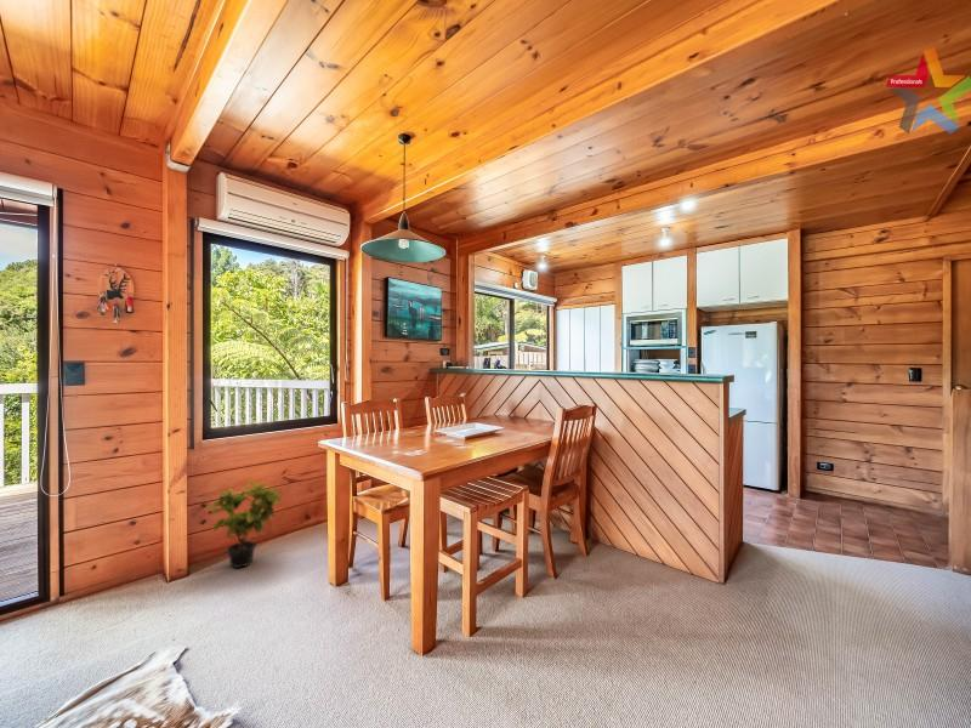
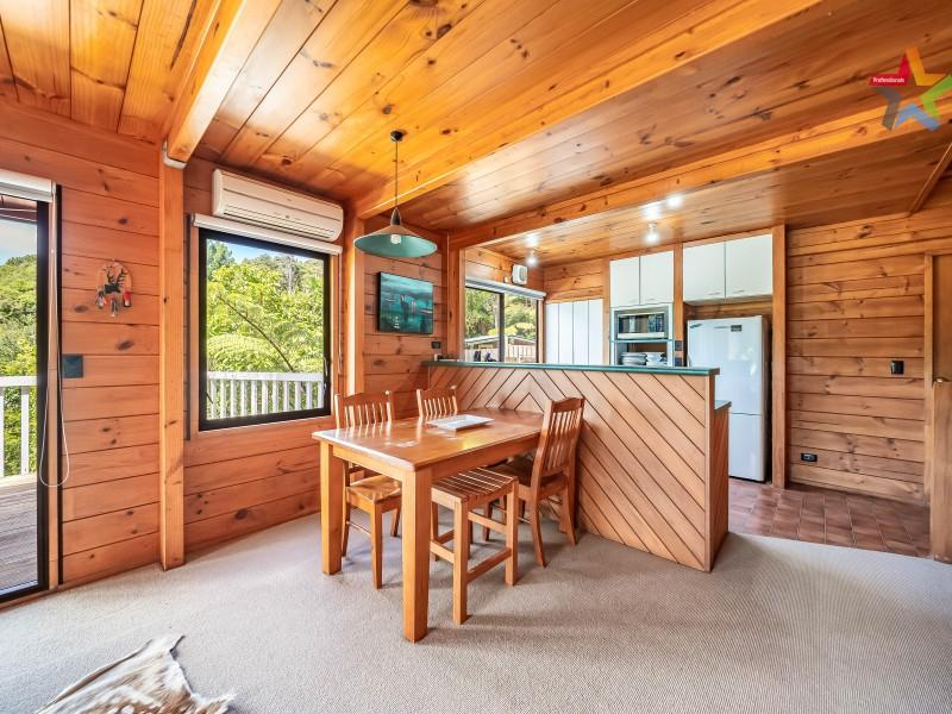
- potted plant (246, 522)
